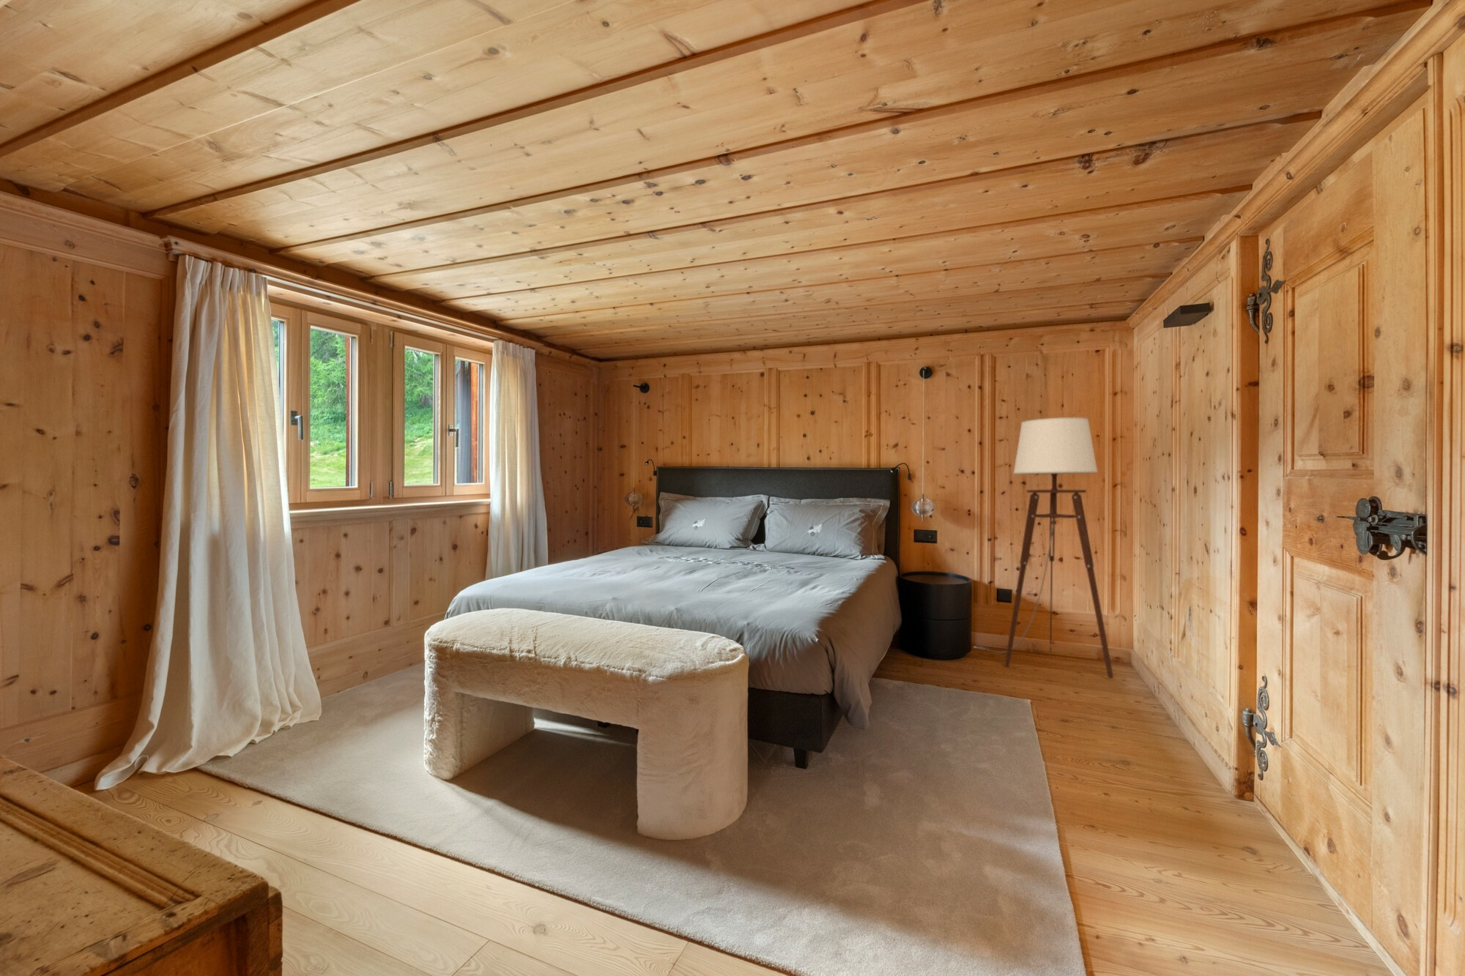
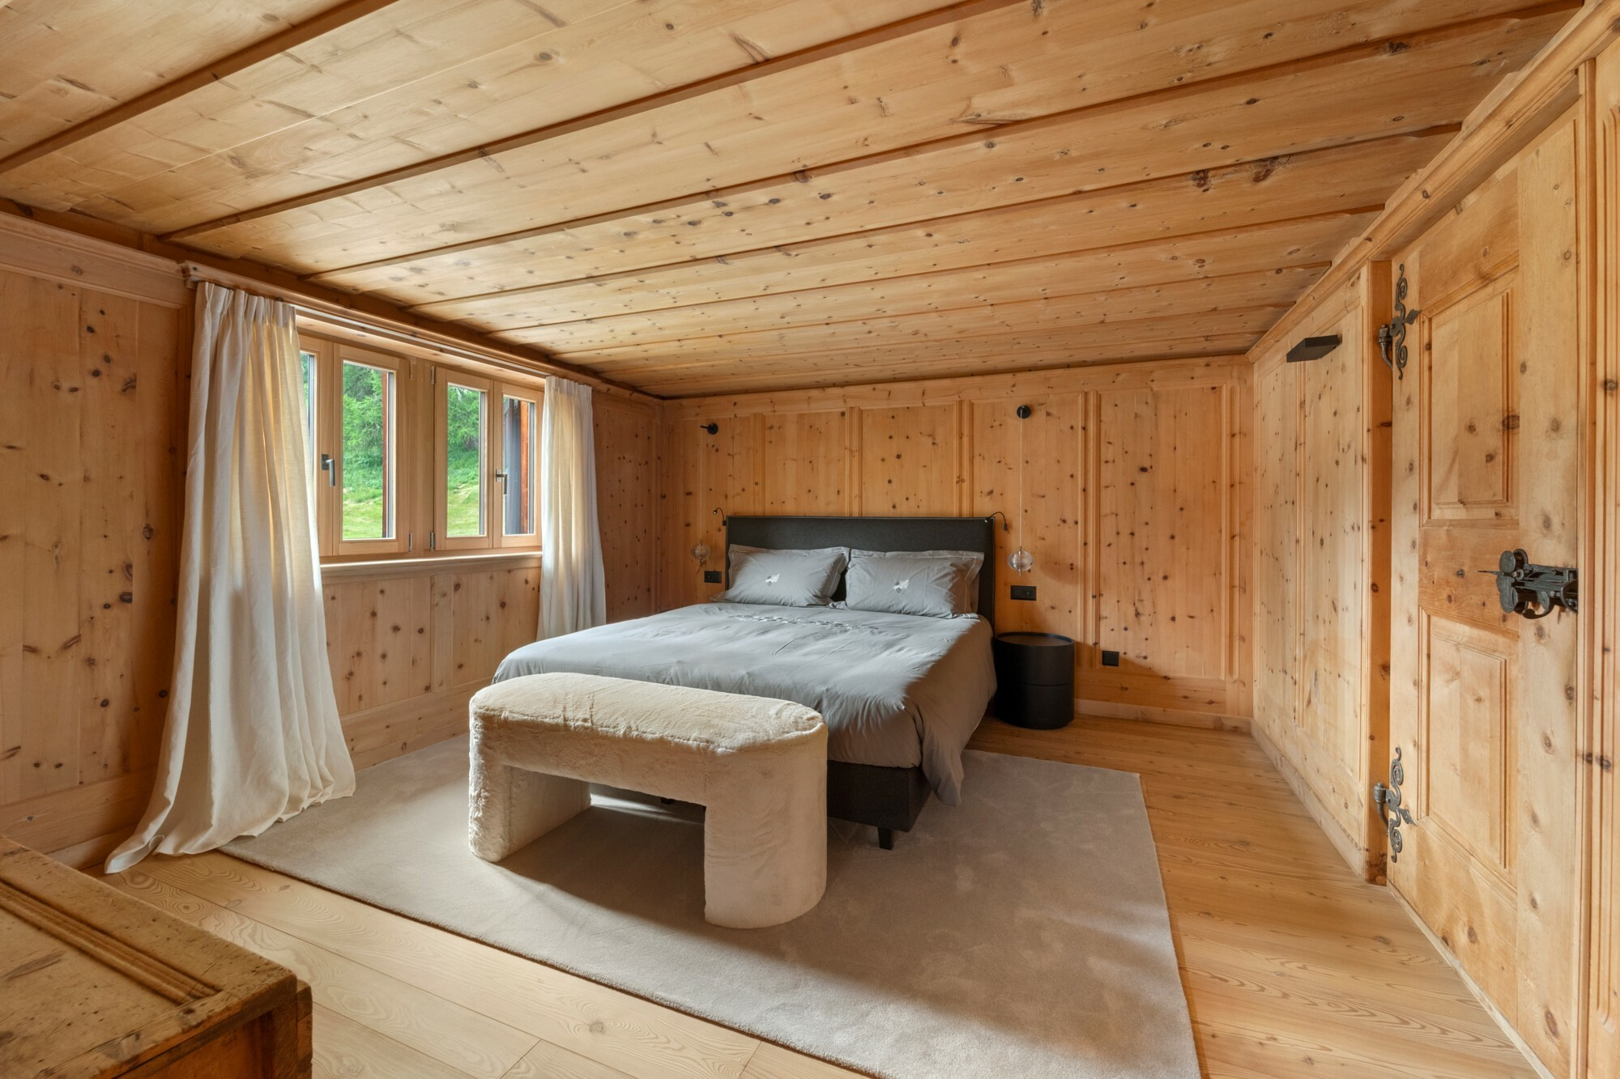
- floor lamp (1031, 540)
